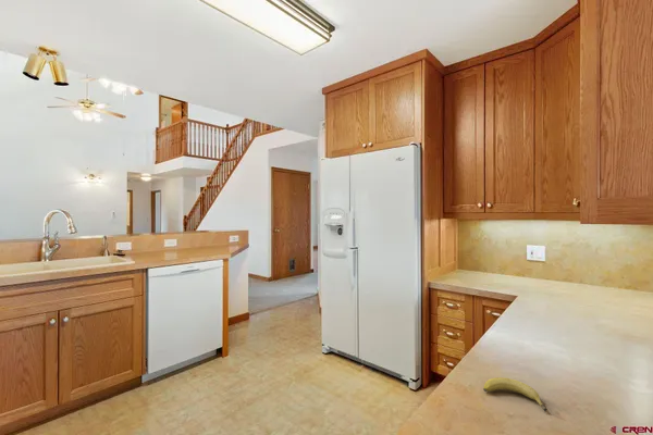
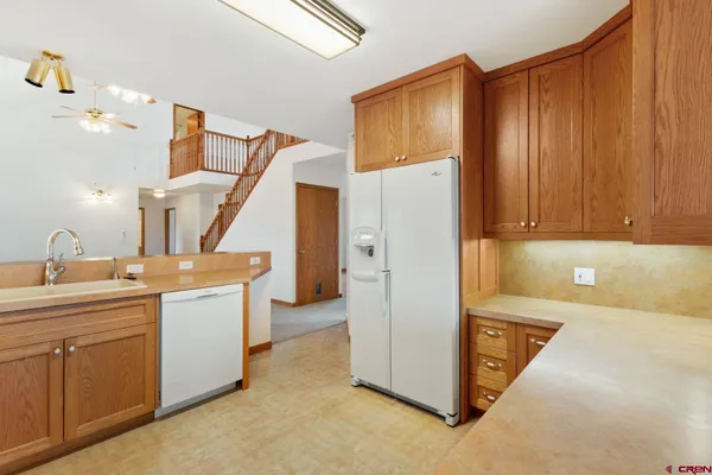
- fruit (514, 389)
